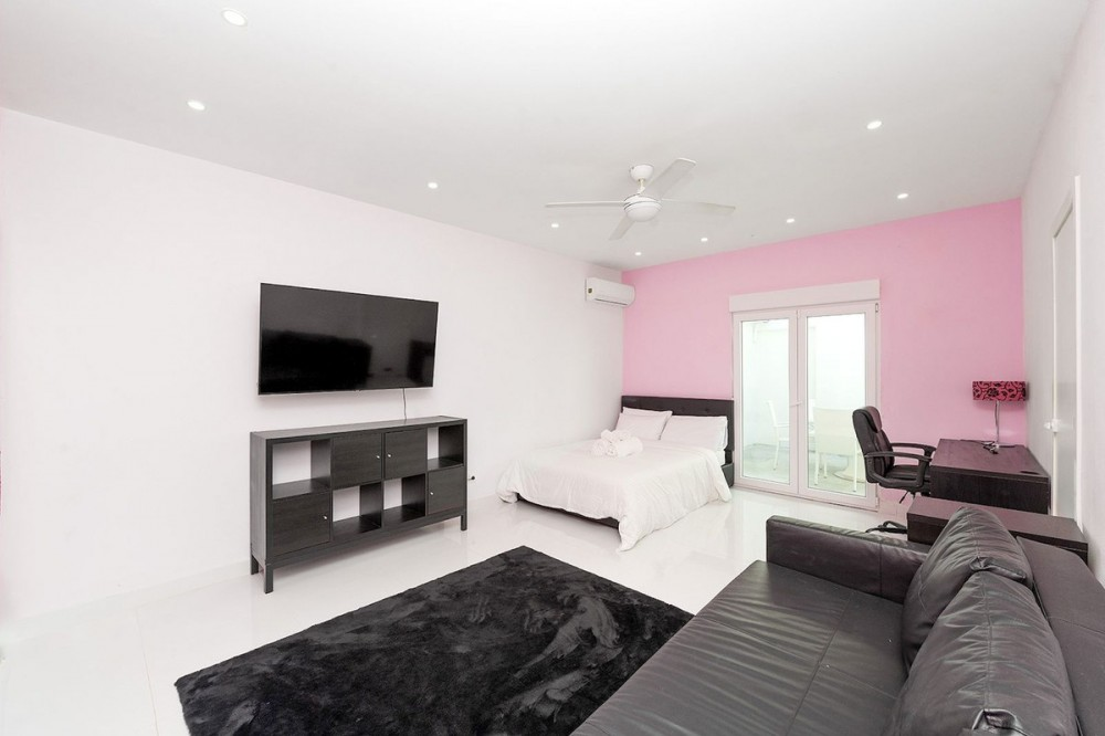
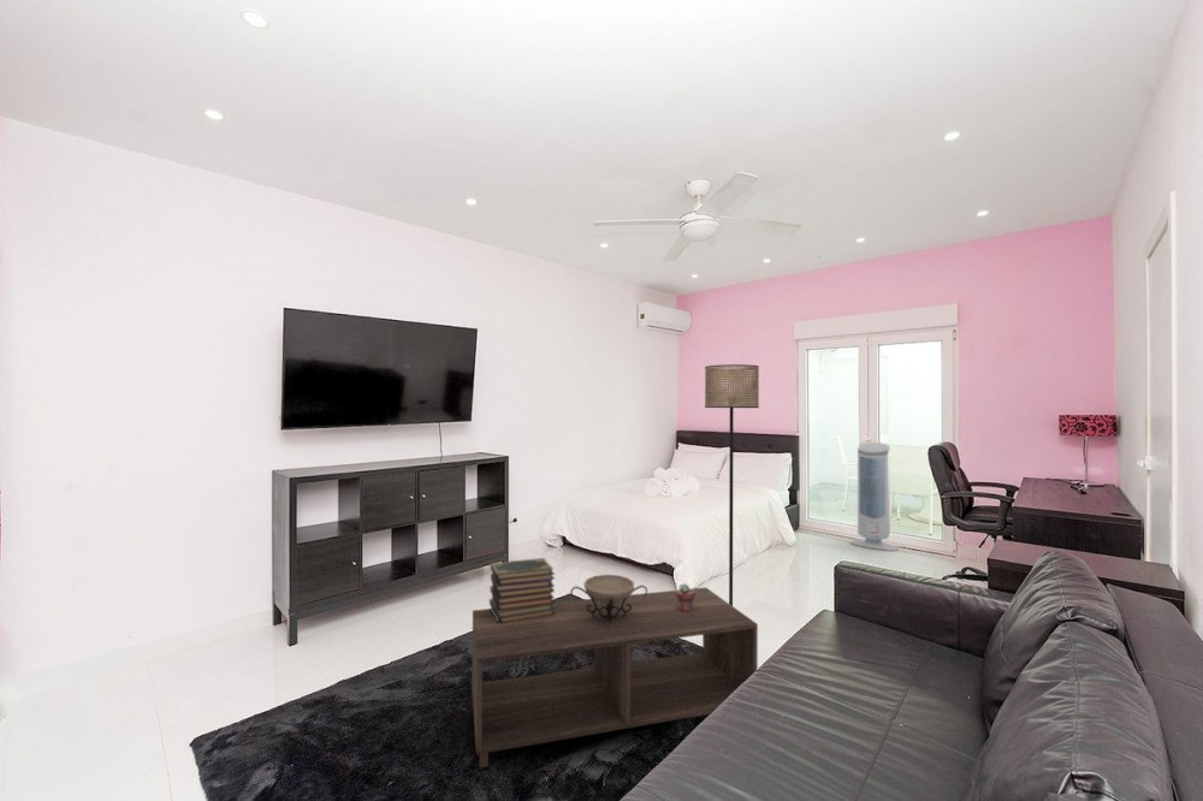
+ floor lamp (730, 500)
+ coffee table (610, 663)
+ potted succulent (685, 595)
+ decorative bowl (609, 600)
+ air purifier (873, 493)
+ book stack (521, 588)
